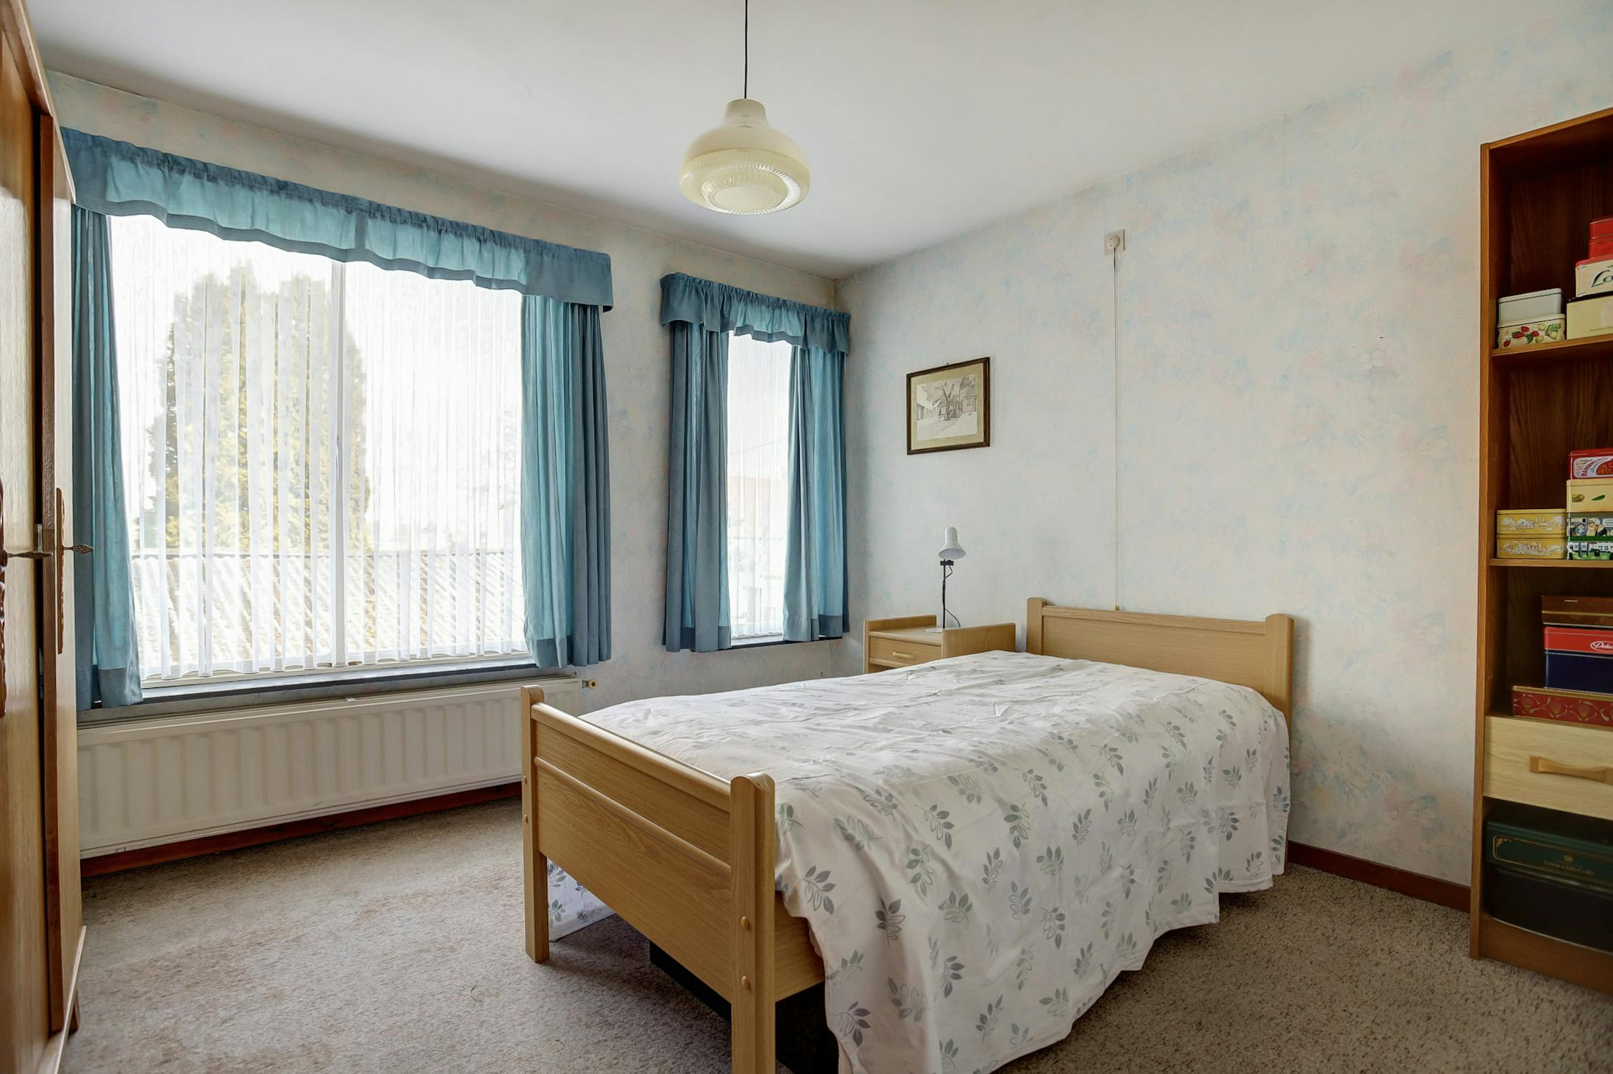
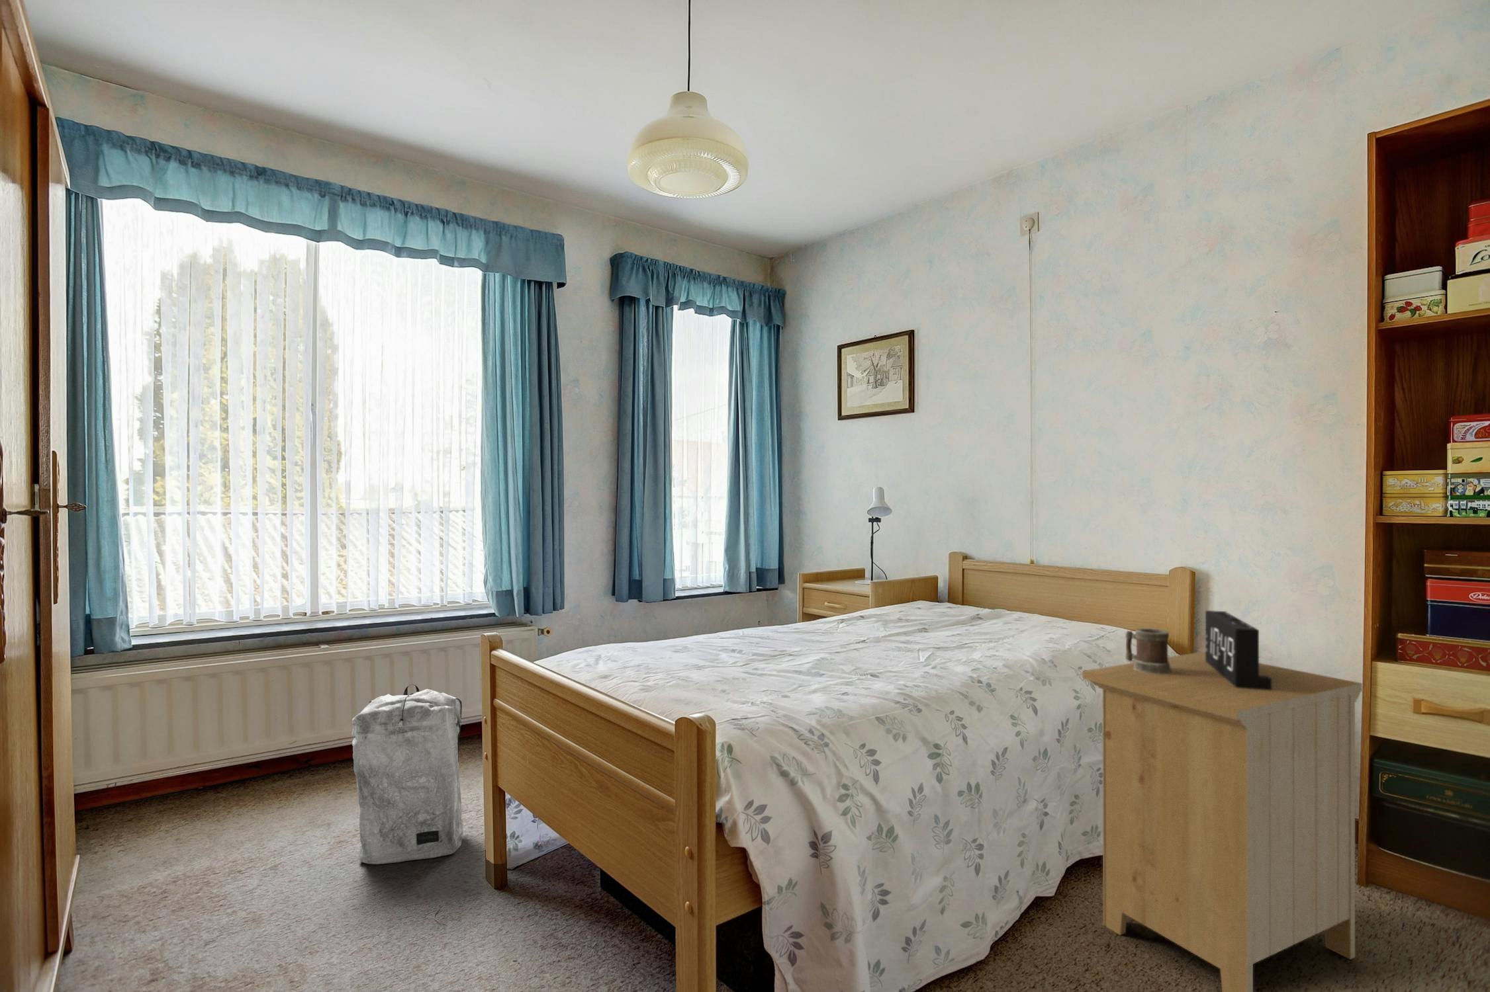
+ backpack (412, 766)
+ mug (1147, 649)
+ nightstand (1217, 807)
+ alarm clock (1236, 644)
